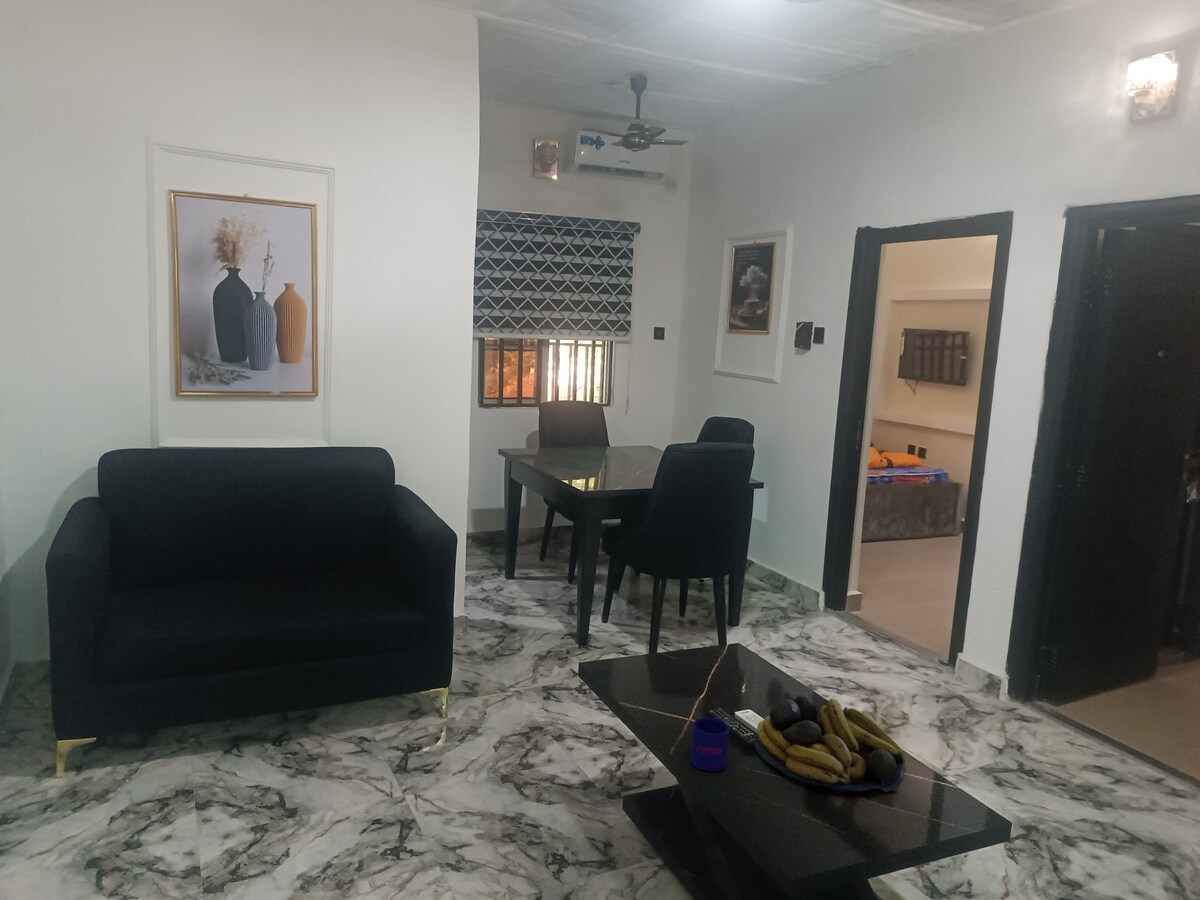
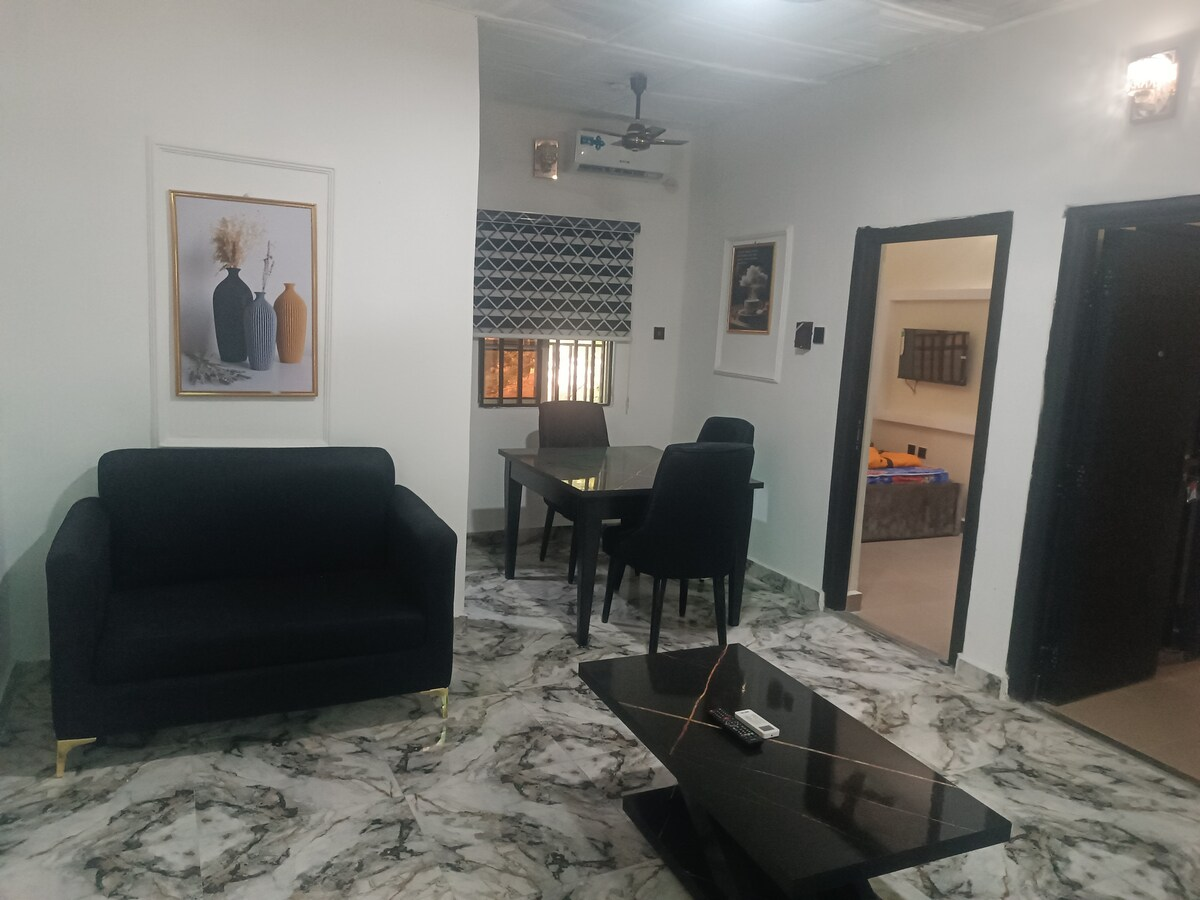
- fruit bowl (829, 730)
- mug (709, 740)
